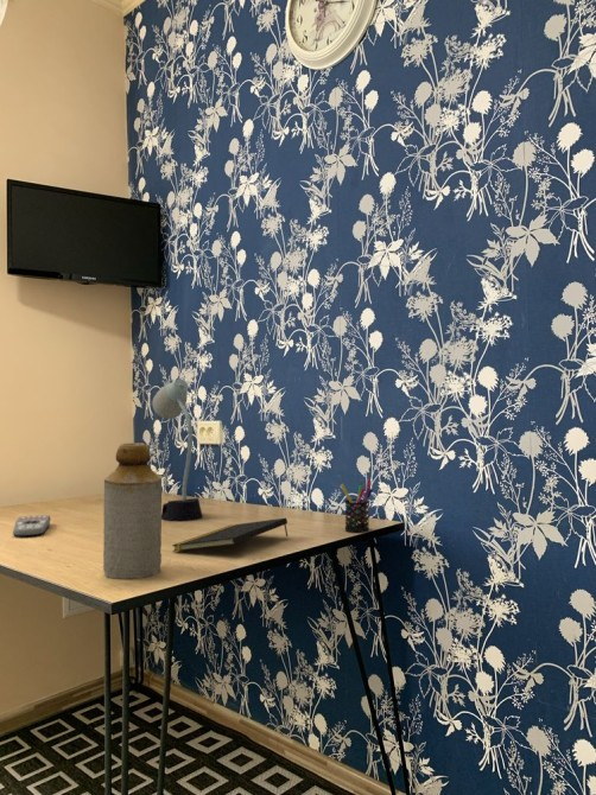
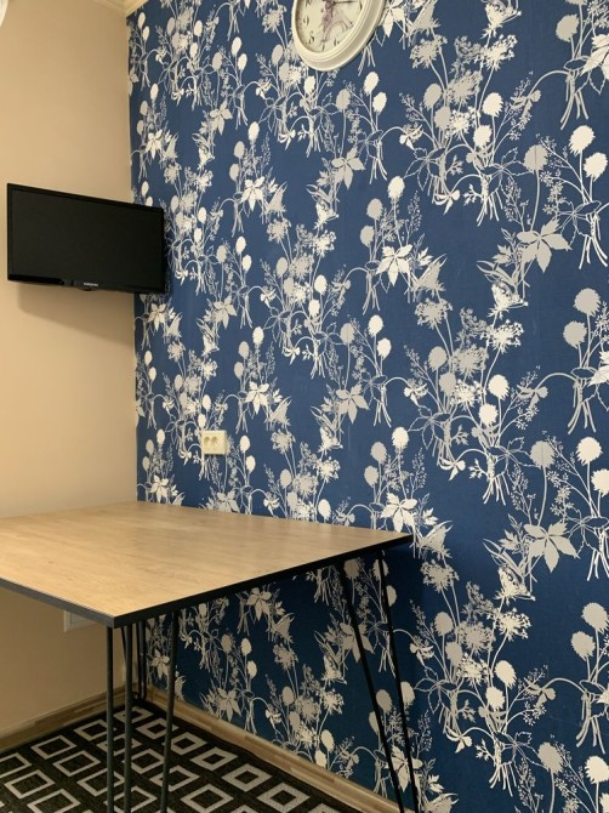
- bottle (132, 507)
- pen holder (359, 503)
- remote control (31, 526)
- desk lamp (188, 447)
- notepad (232, 534)
